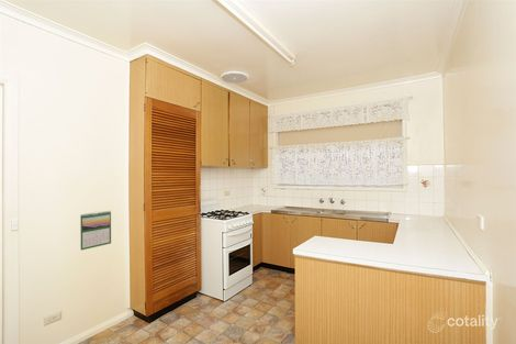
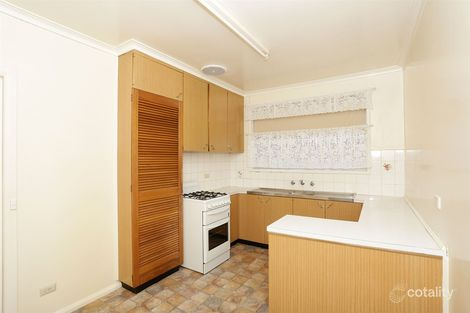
- calendar (96, 229)
